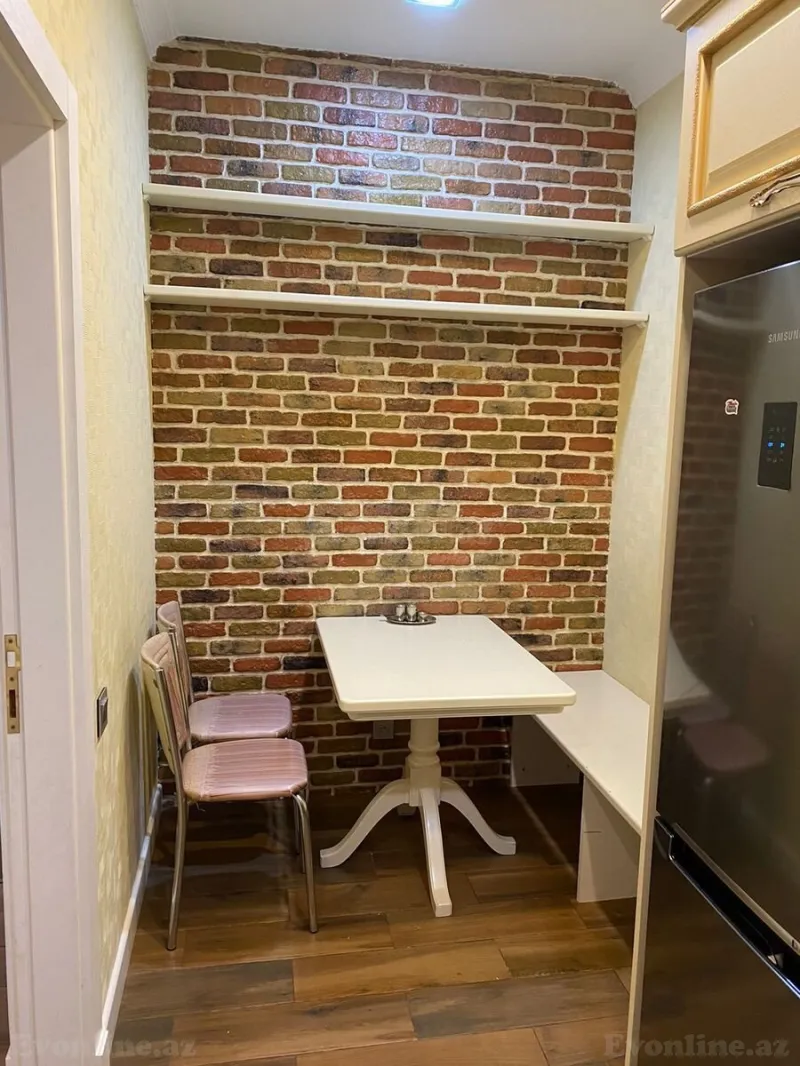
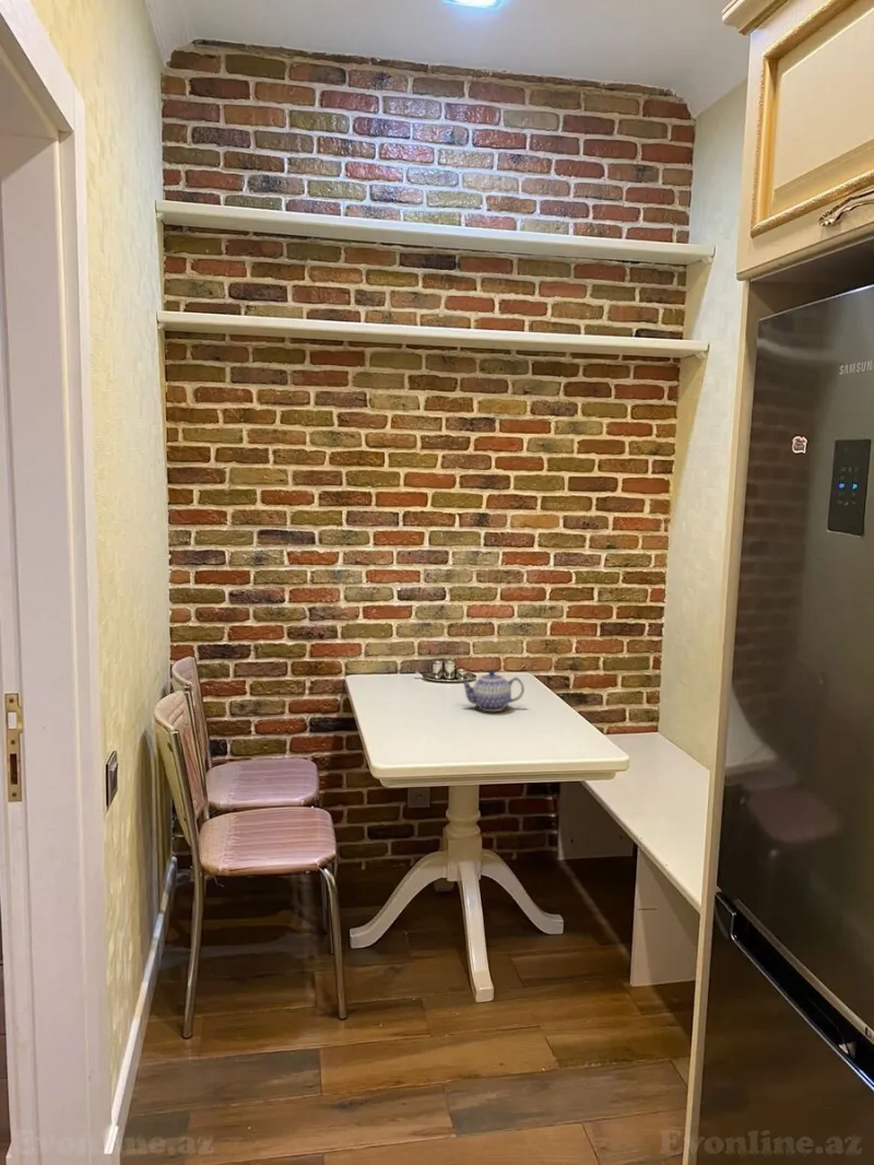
+ teapot (492, 689)
